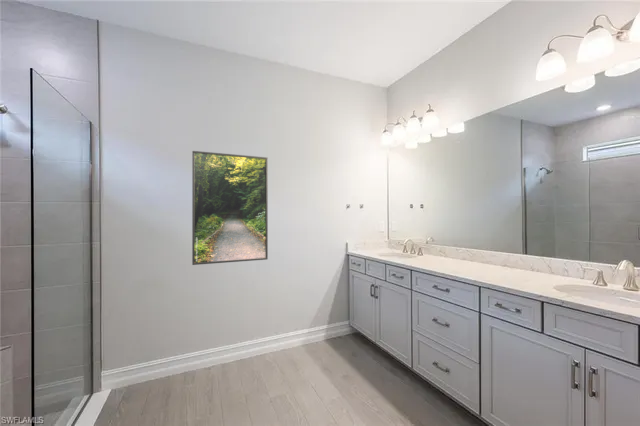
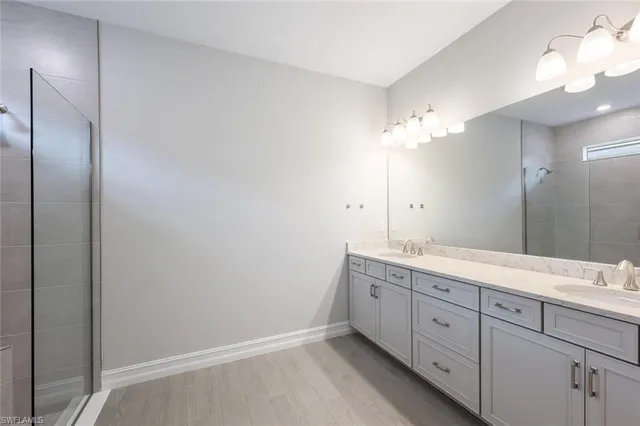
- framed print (232, 208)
